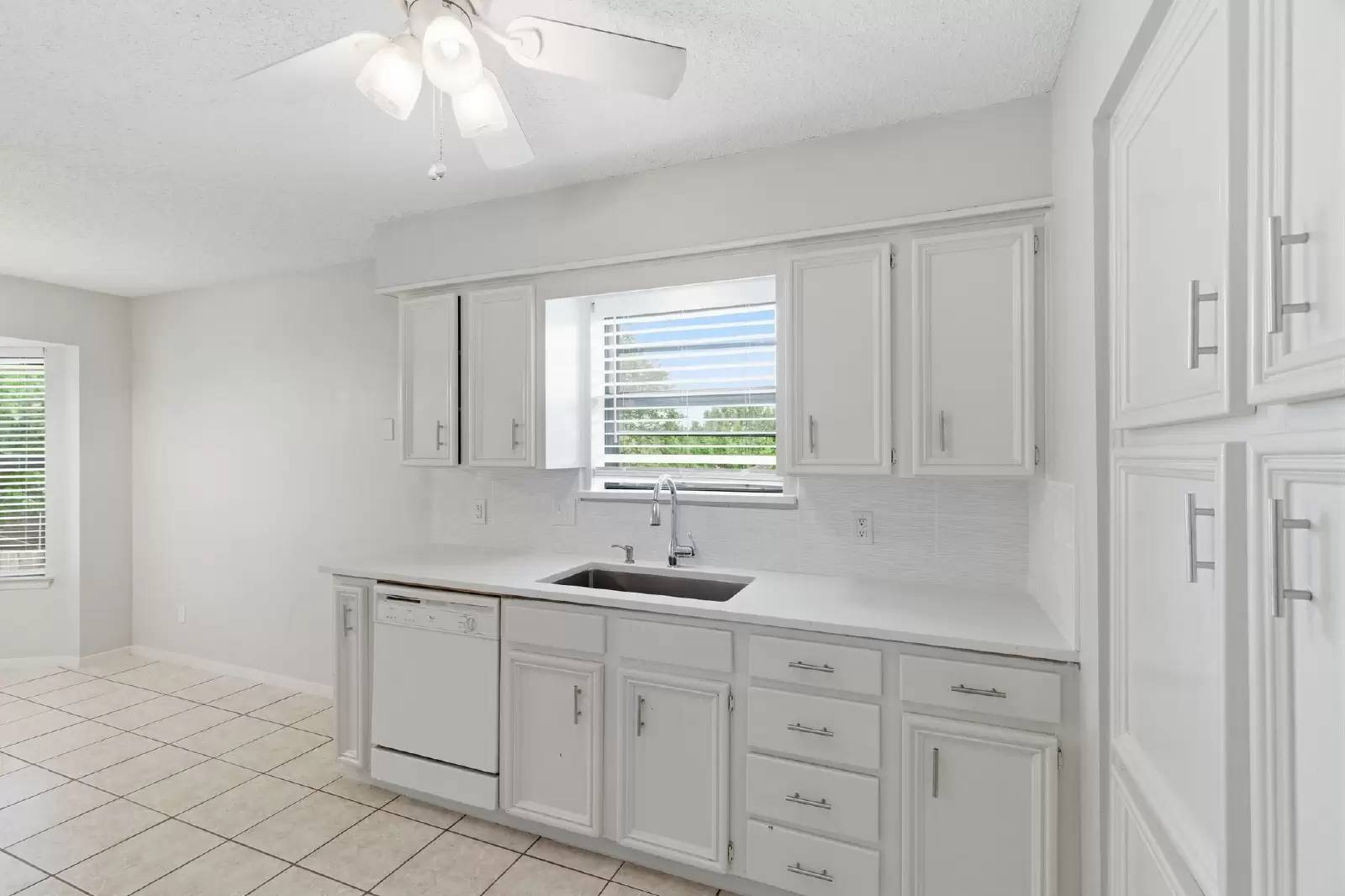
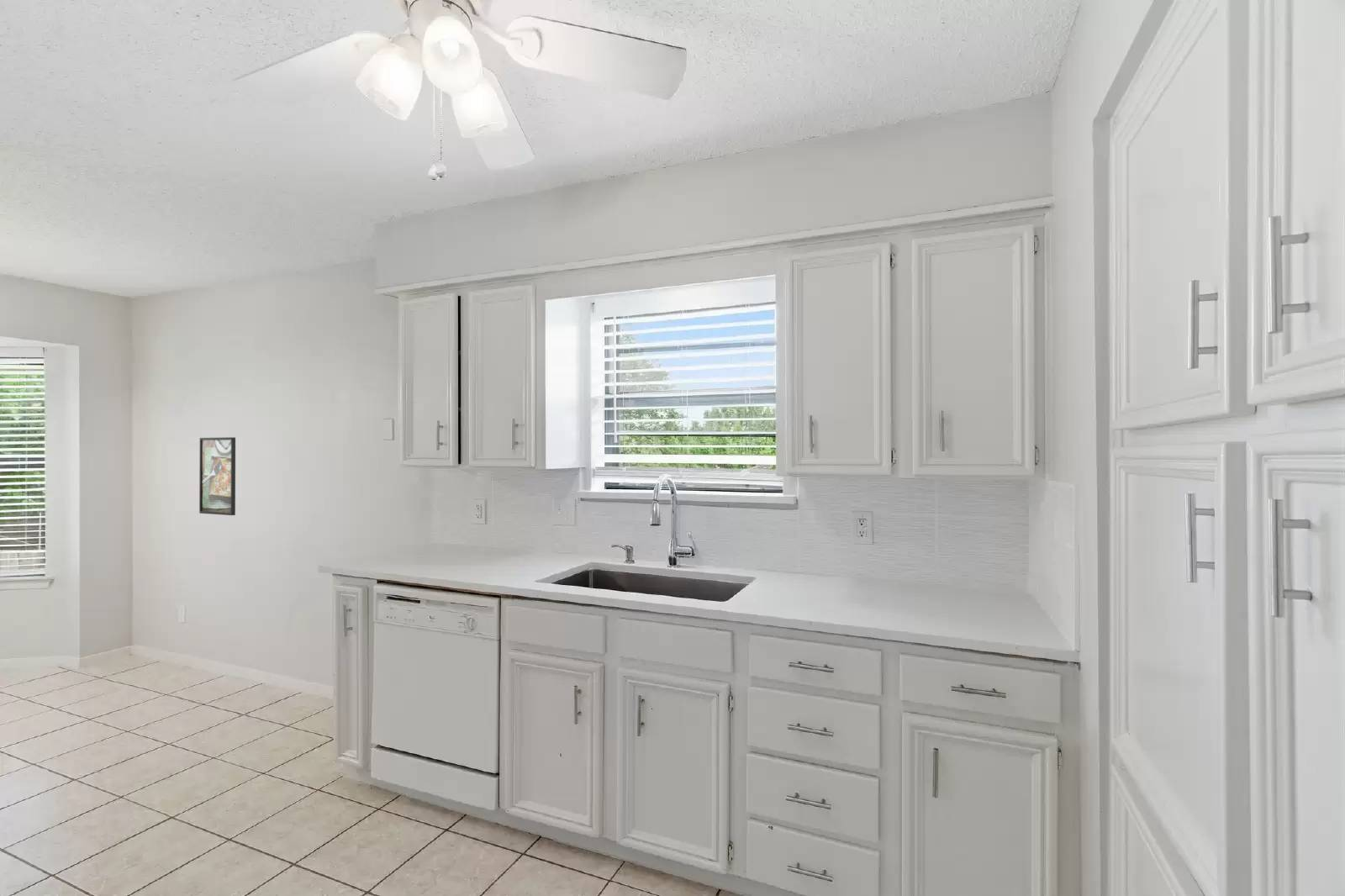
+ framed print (217, 476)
